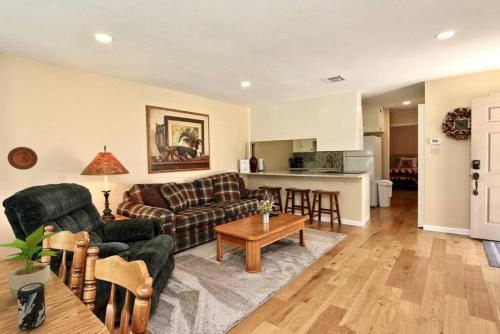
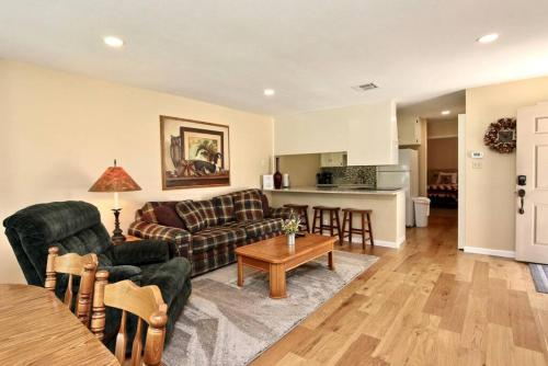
- potted plant (30, 260)
- beverage can (31, 305)
- decorative plate (23, 158)
